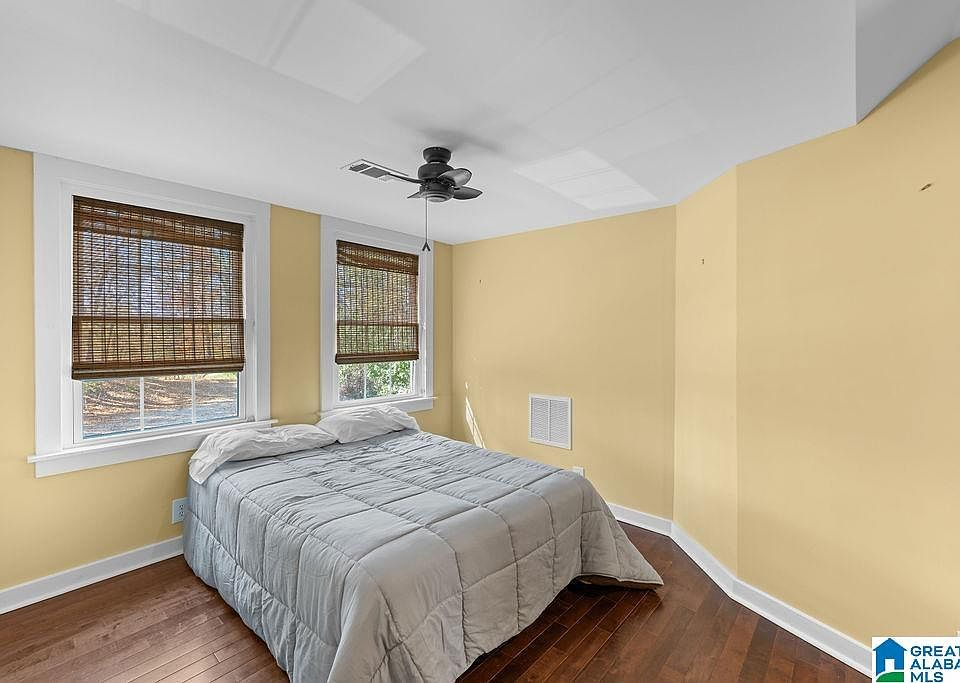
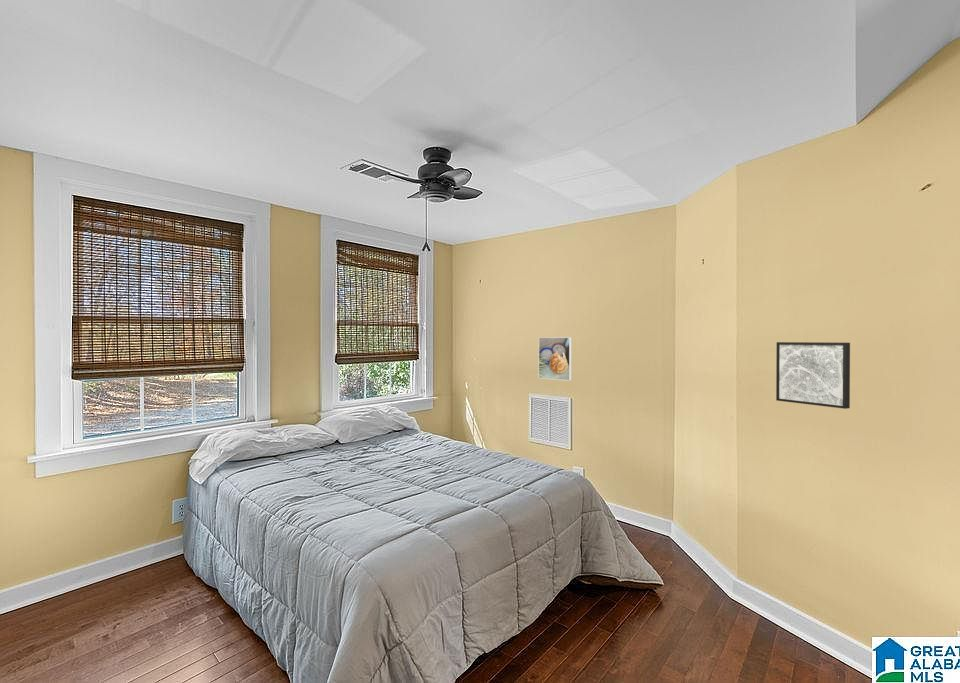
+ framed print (554, 358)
+ wall art (810, 373)
